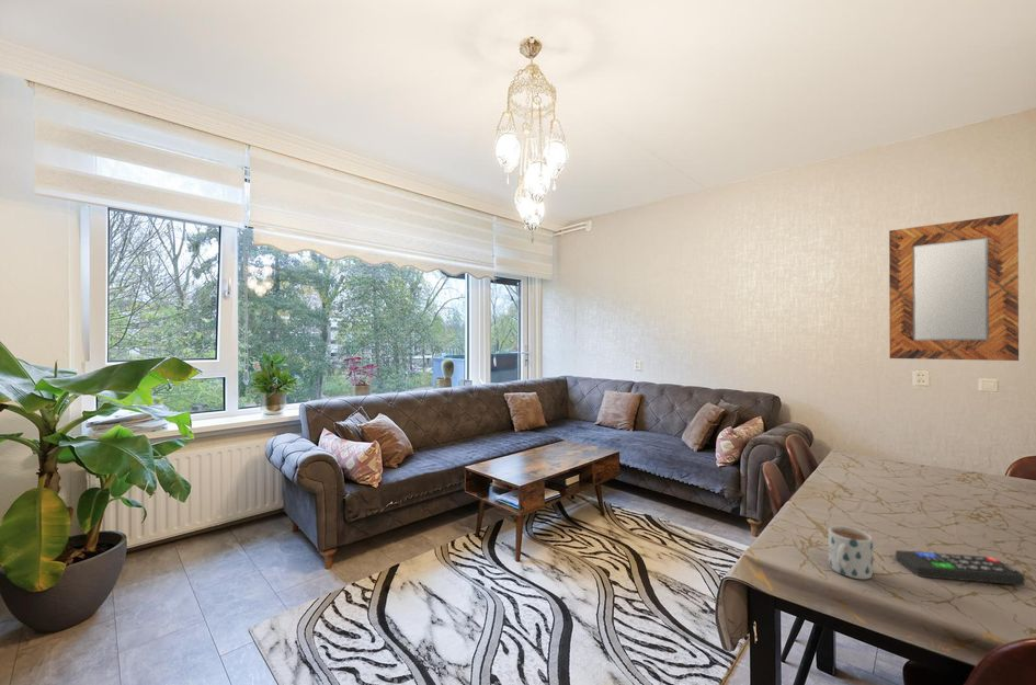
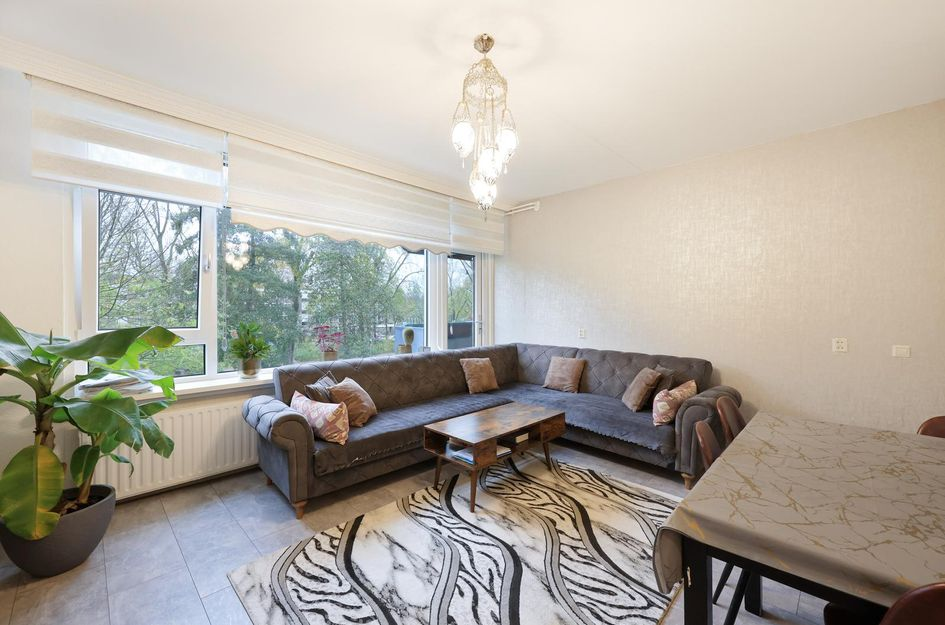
- remote control (956, 566)
- home mirror (948, 290)
- mug (847, 553)
